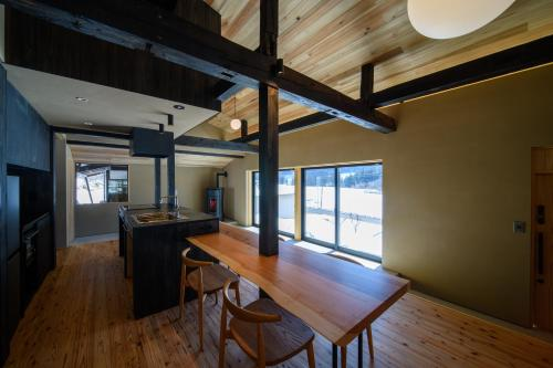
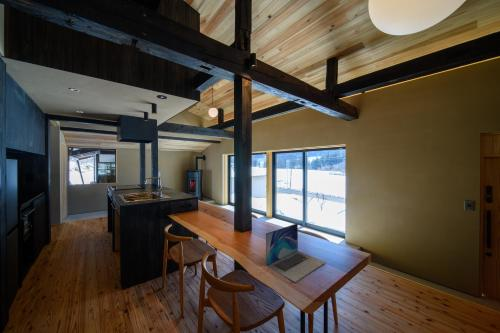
+ laptop (296, 248)
